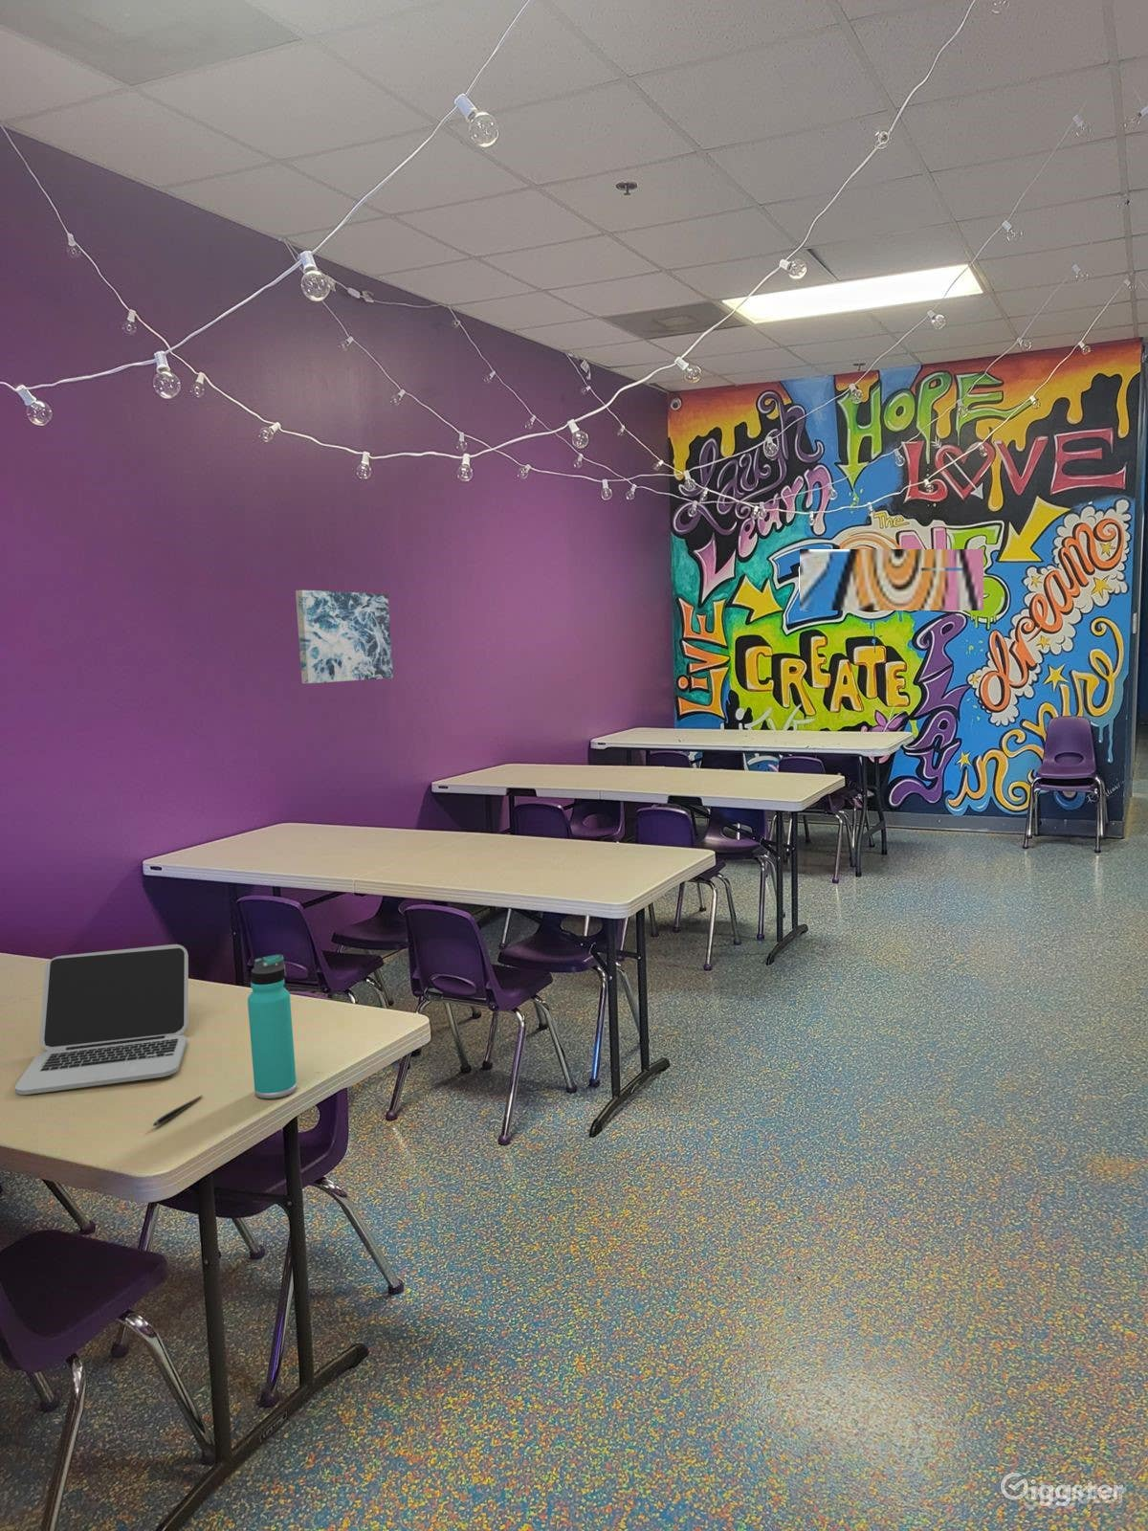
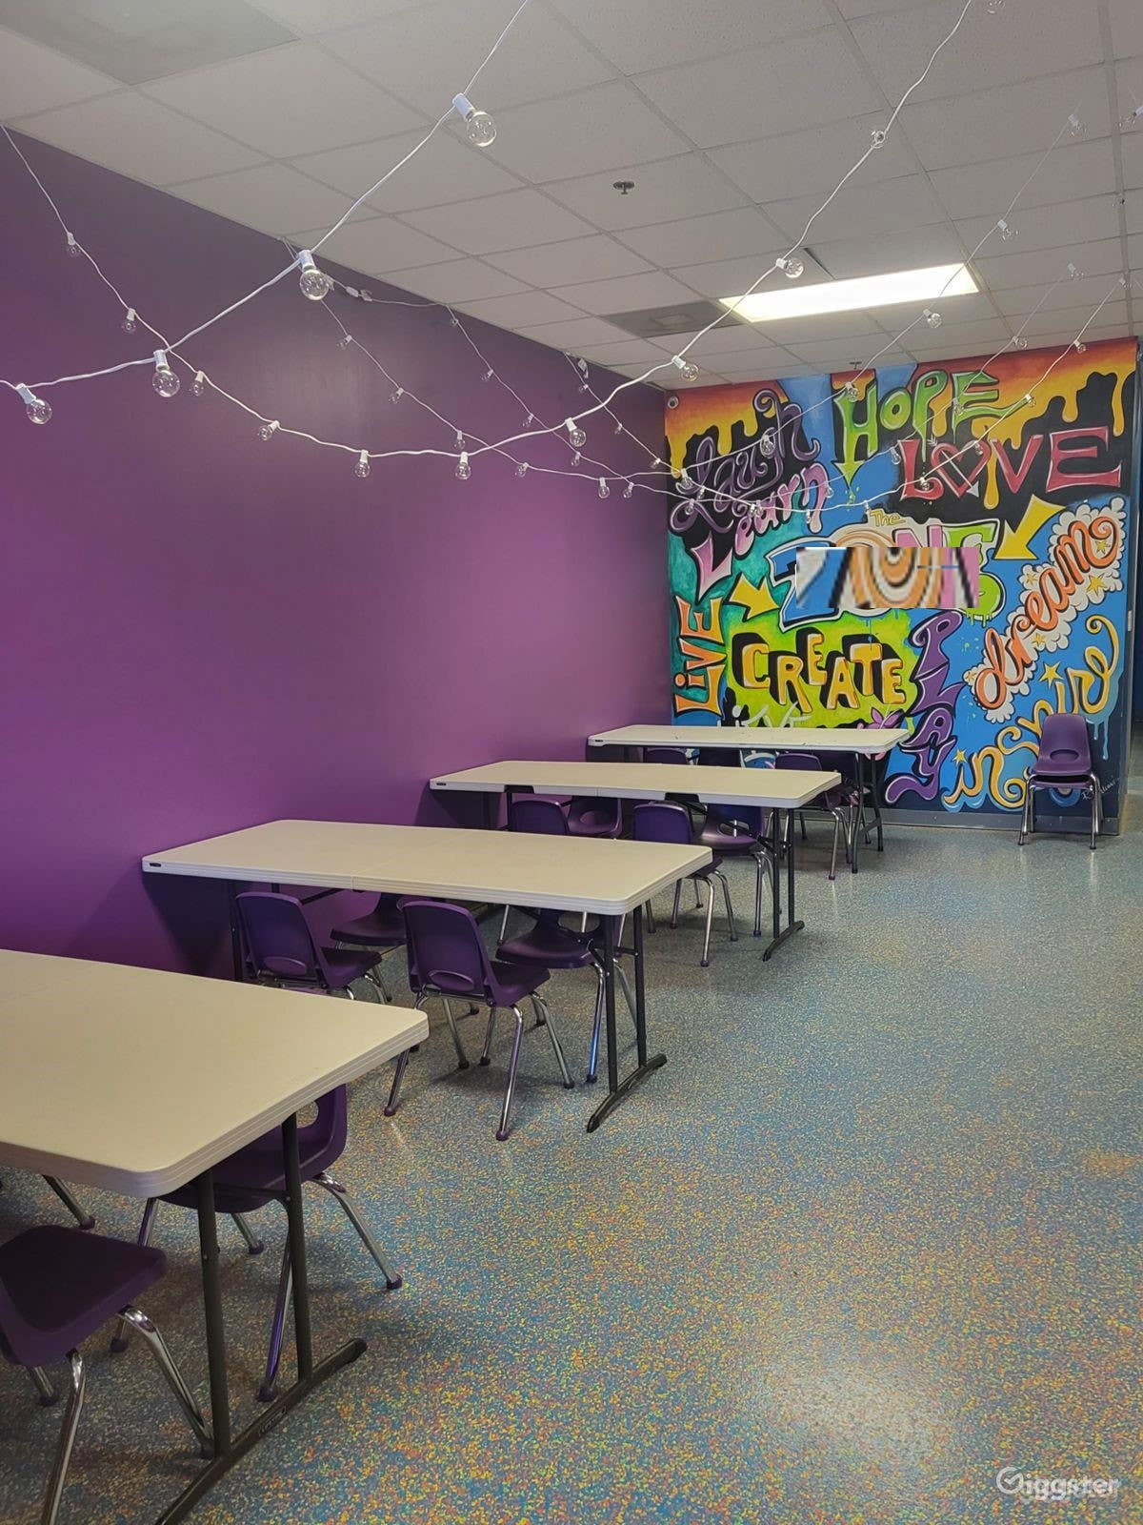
- thermos bottle (271, 1023)
- pen (178, 1109)
- laptop (107, 1013)
- wall art (346, 637)
